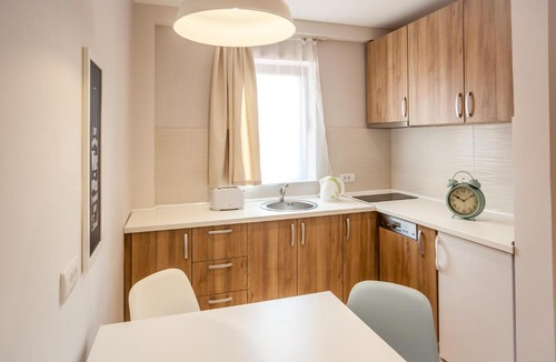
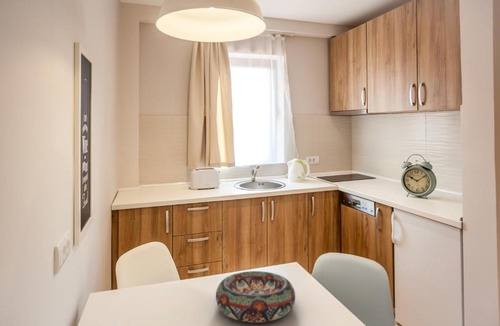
+ decorative bowl (255, 294)
